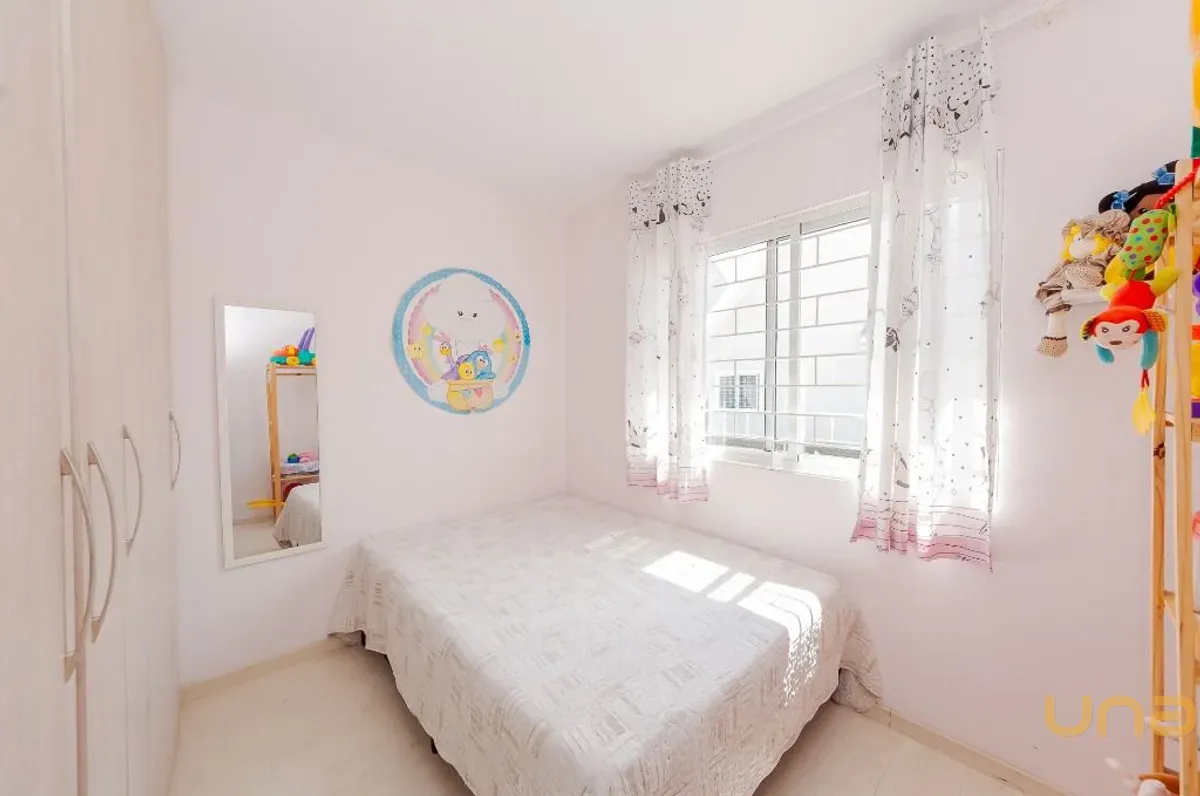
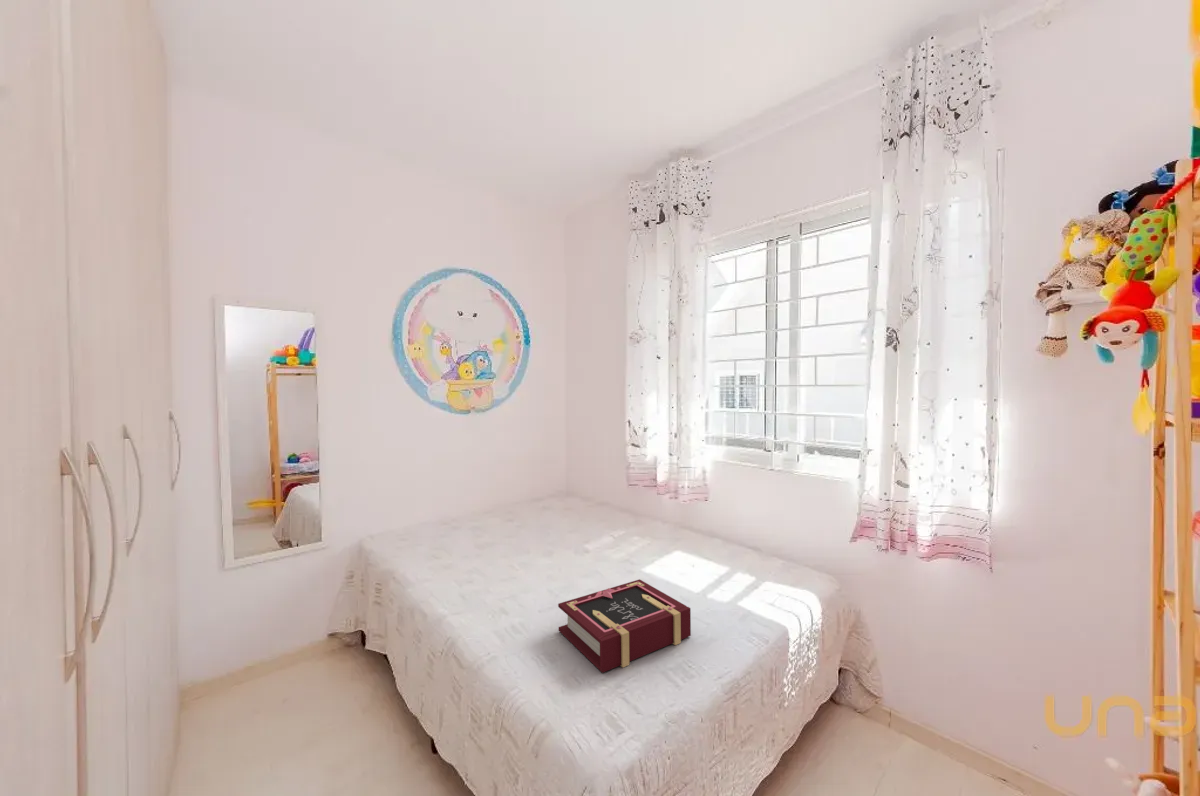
+ book (624, 618)
